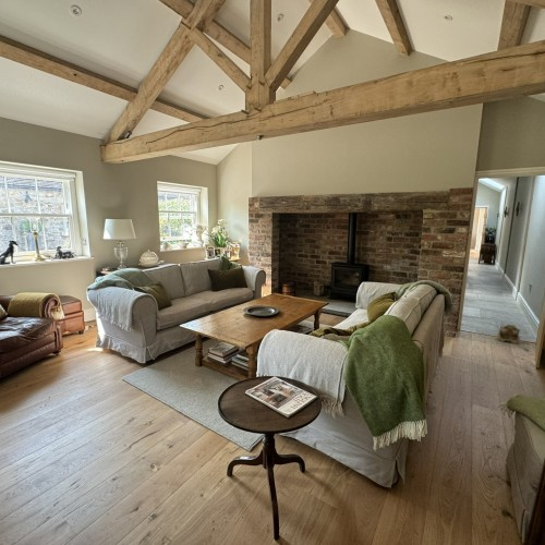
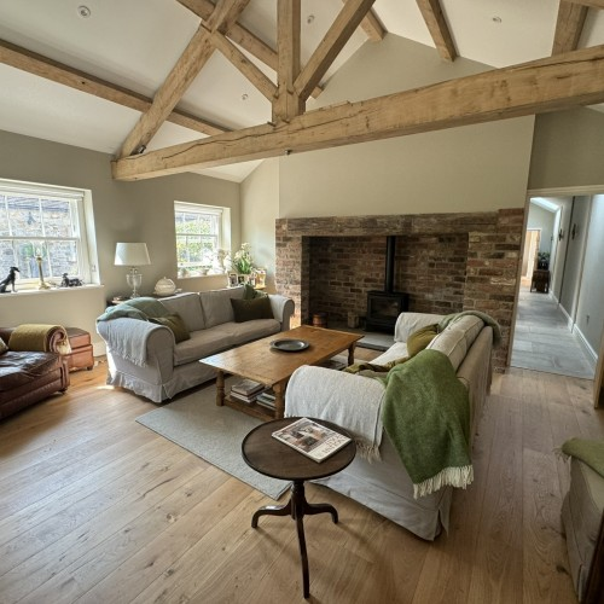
- wall caddy (508, 331)
